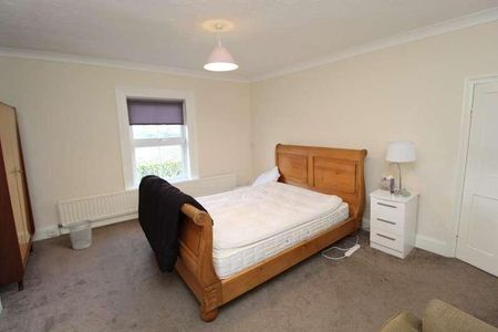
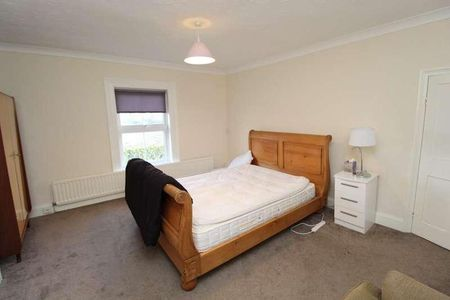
- wastebasket (81, 234)
